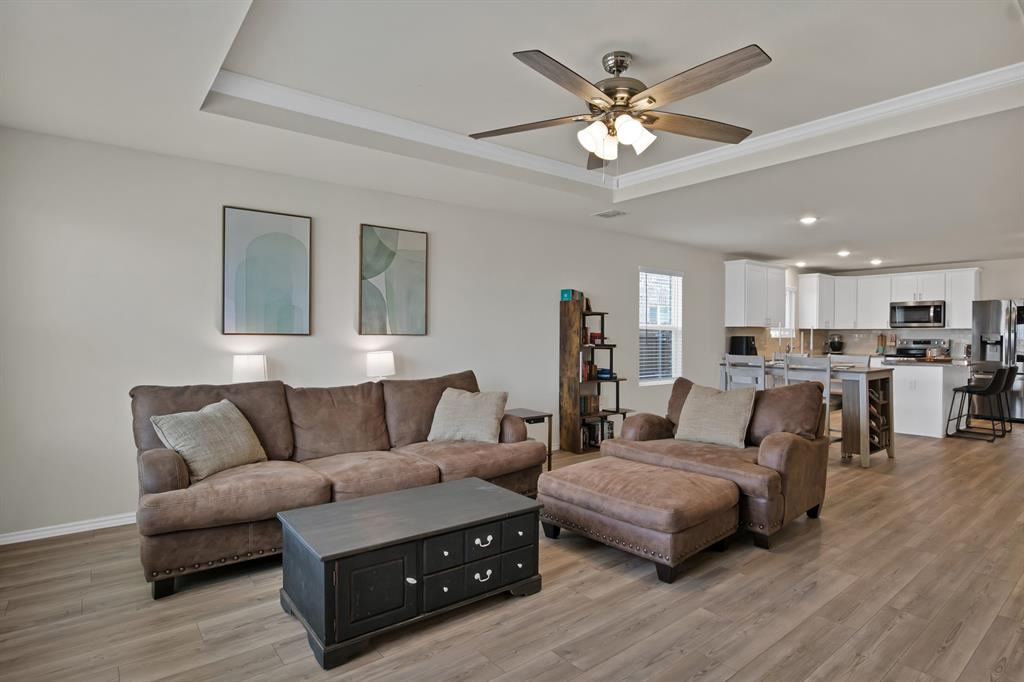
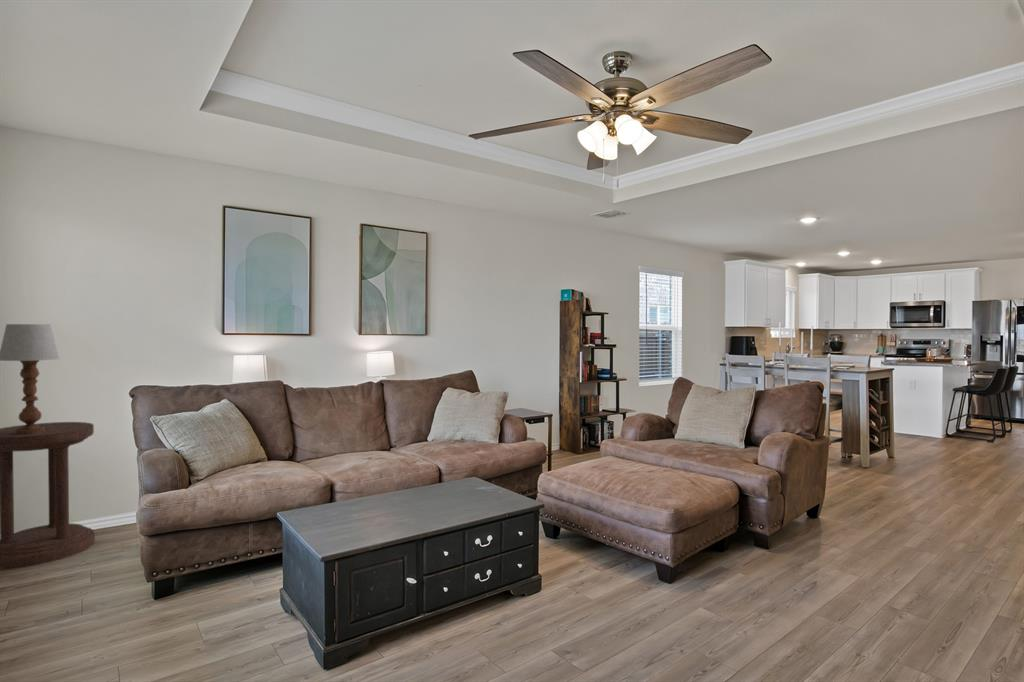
+ table lamp (29, 378)
+ side table (49, 489)
